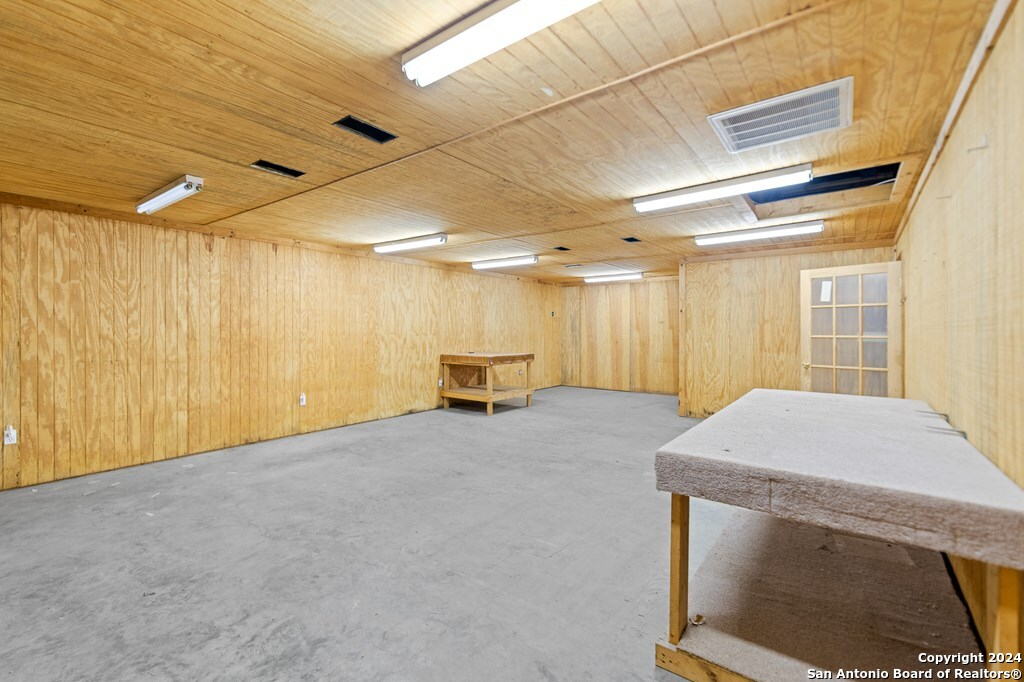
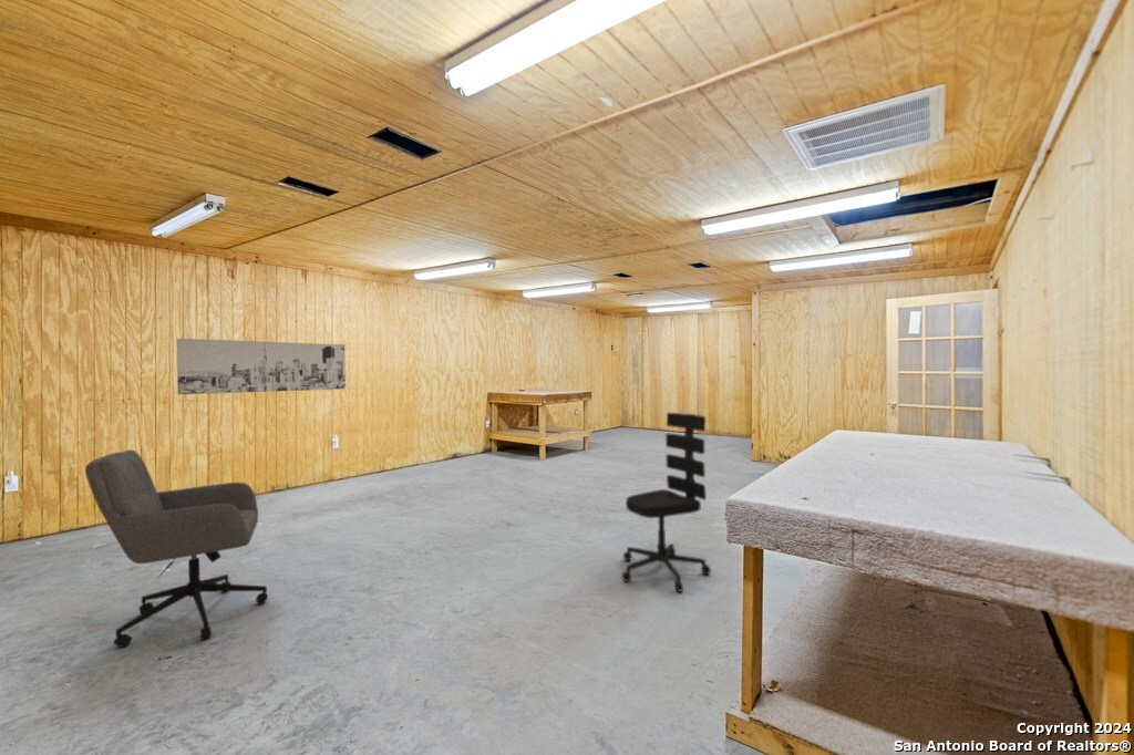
+ wall art (271, 366)
+ office chair (658, 494)
+ office chair (187, 534)
